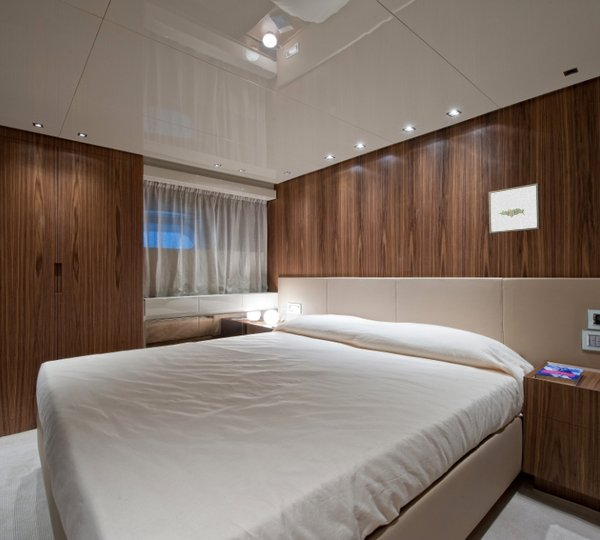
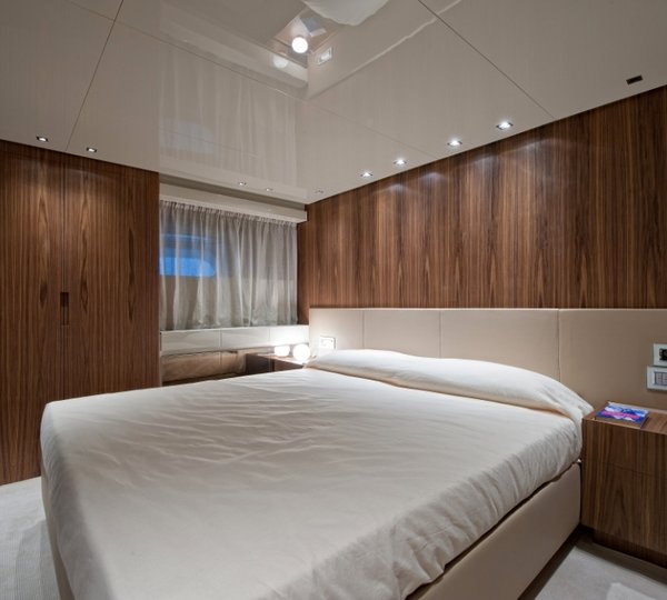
- wall art (513, 209)
